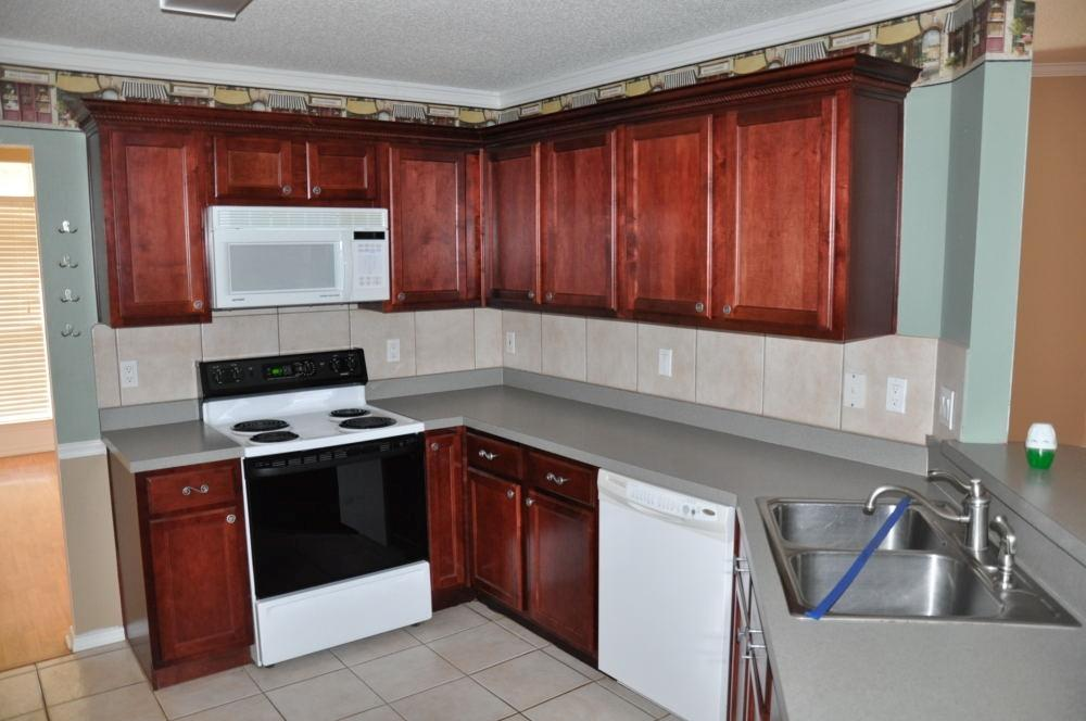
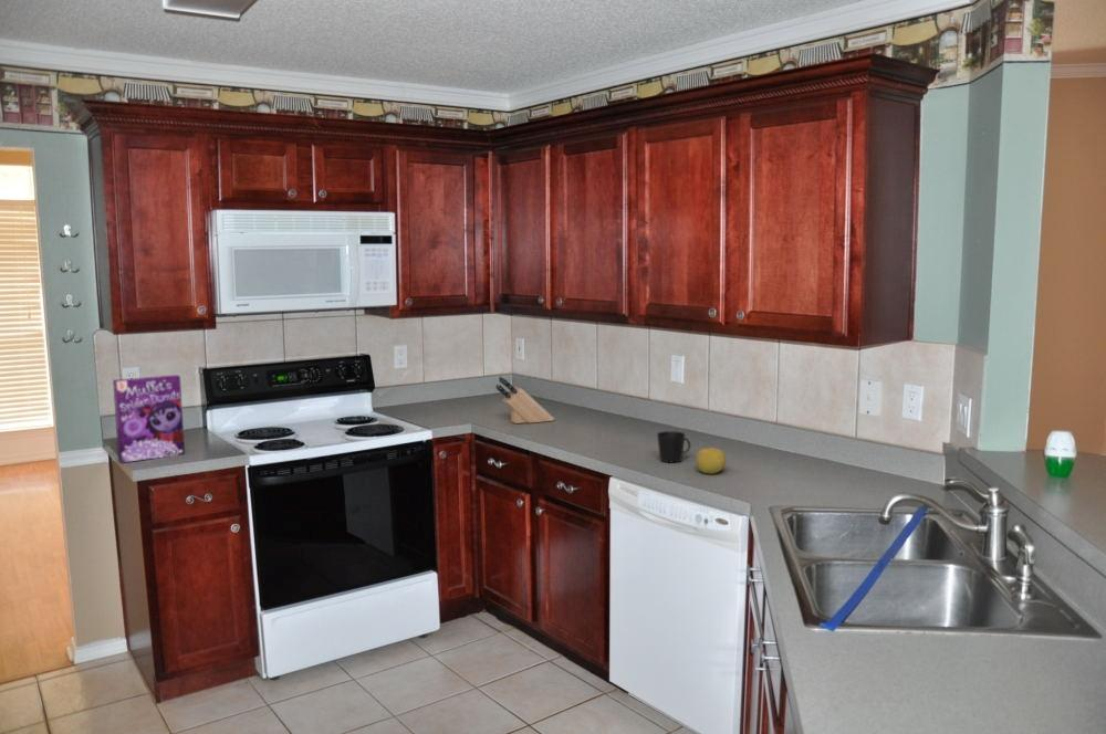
+ fruit (710, 460)
+ cup (674, 447)
+ cereal box (149, 417)
+ knife block (524, 398)
